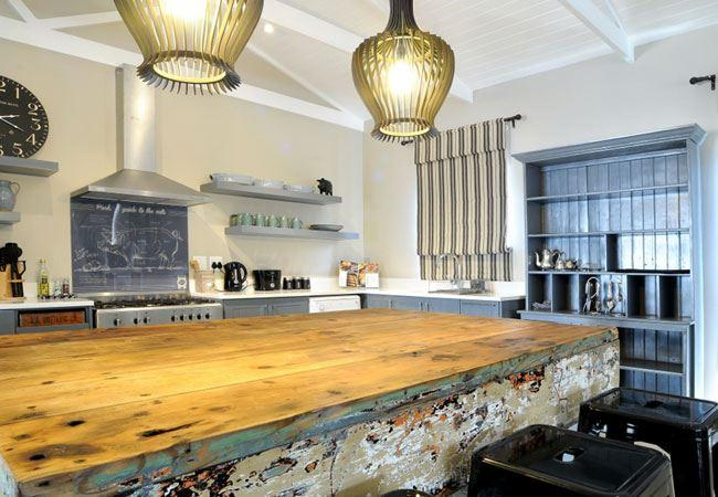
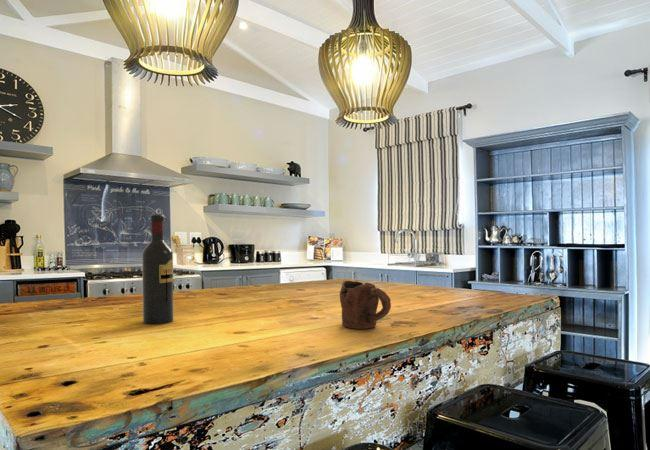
+ wine bottle (157, 268)
+ mug (367, 304)
